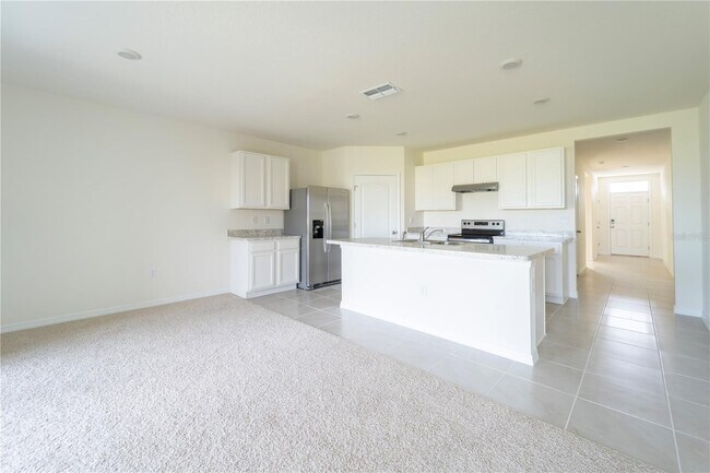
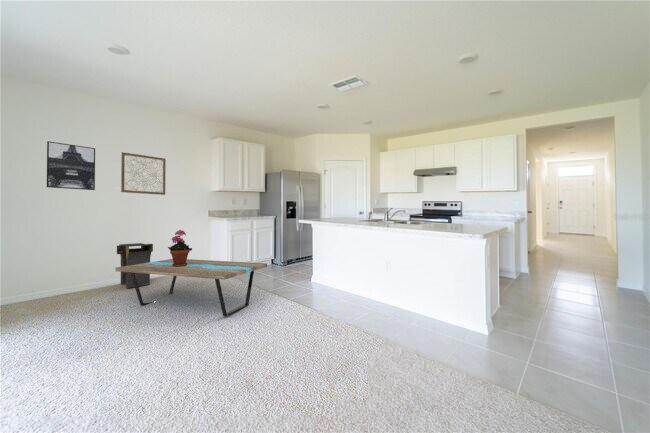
+ wall art (143, 175)
+ potted plant (179, 247)
+ side table (135, 264)
+ coffee table (197, 277)
+ wall art (71, 166)
